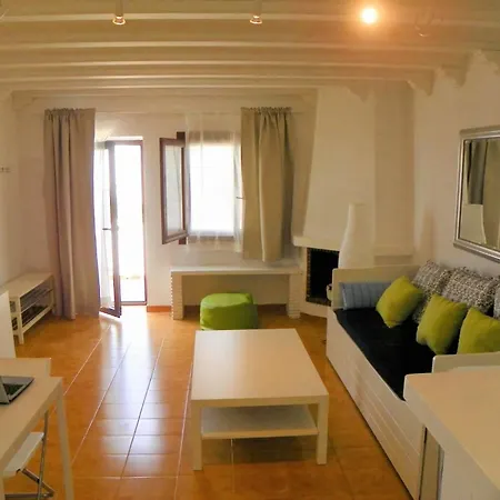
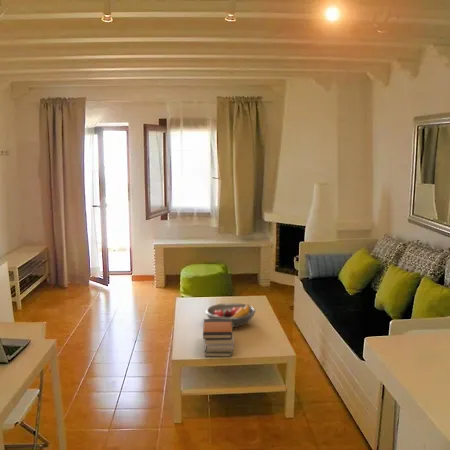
+ book stack (218, 337)
+ fruit bowl (230, 315)
